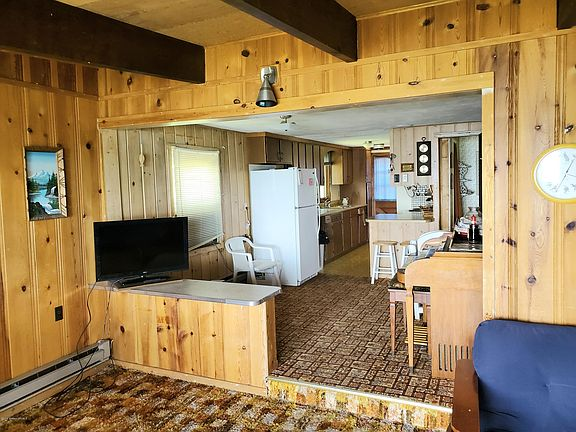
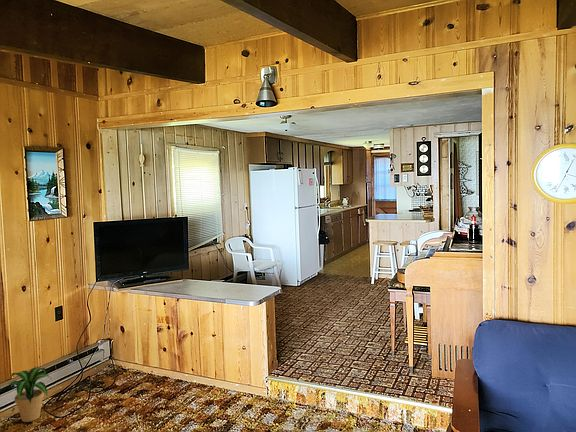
+ potted plant (29, 395)
